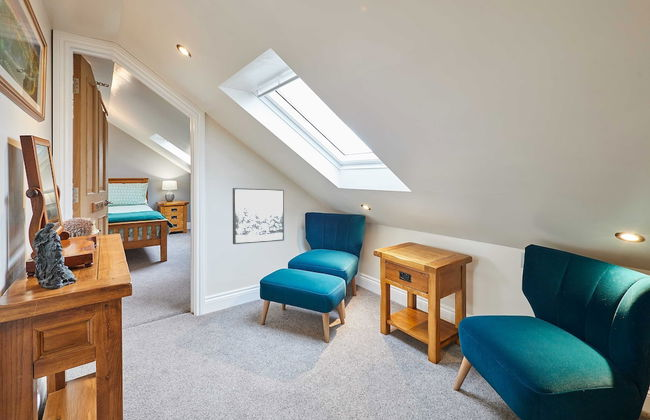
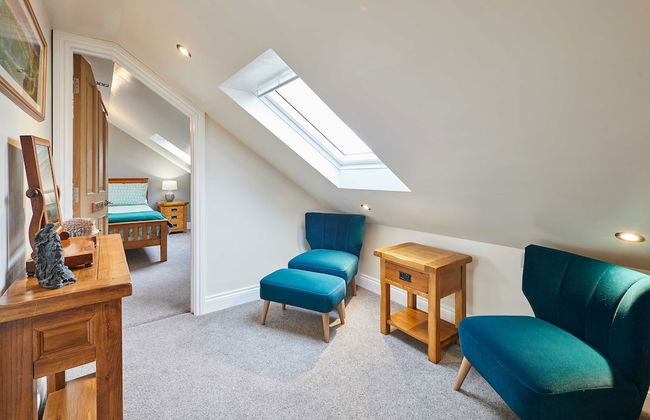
- wall art (259, 215)
